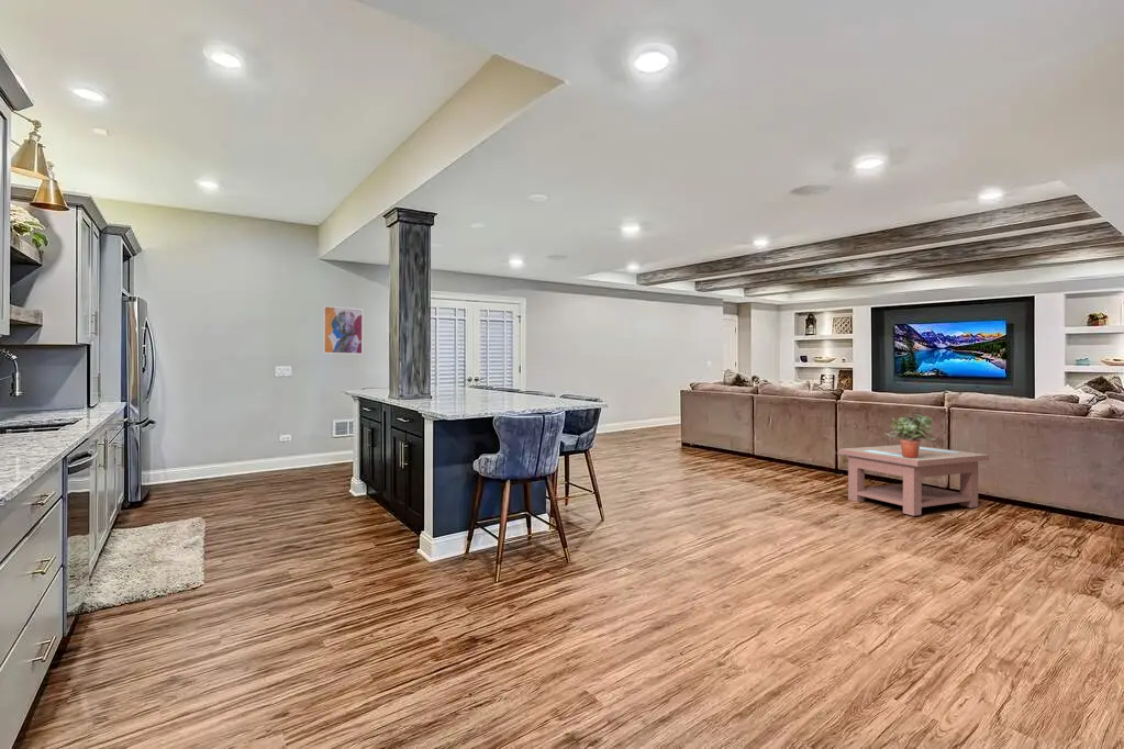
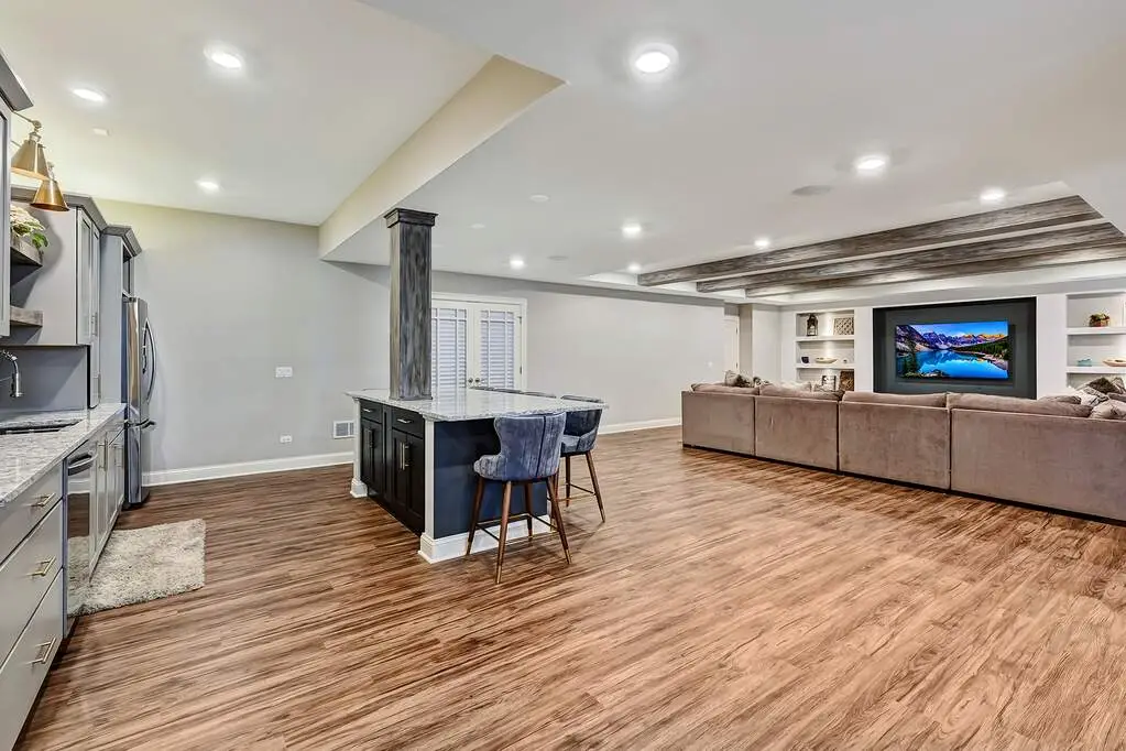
- coffee table (911, 477)
- potted plant (909, 435)
- wall art (343, 331)
